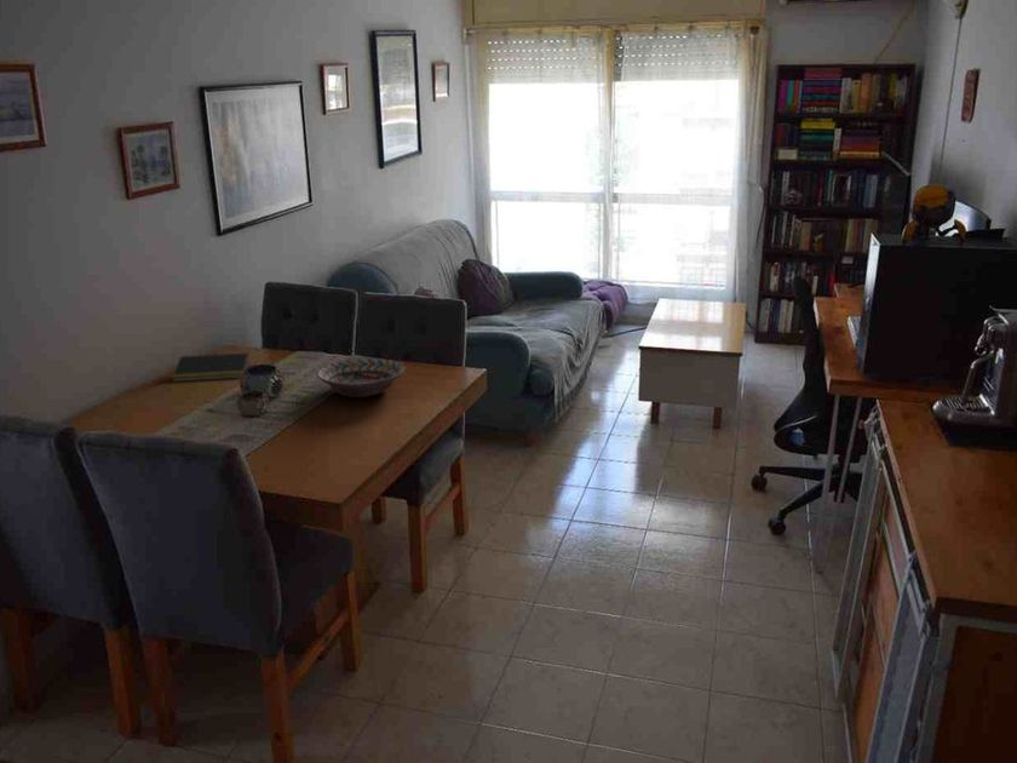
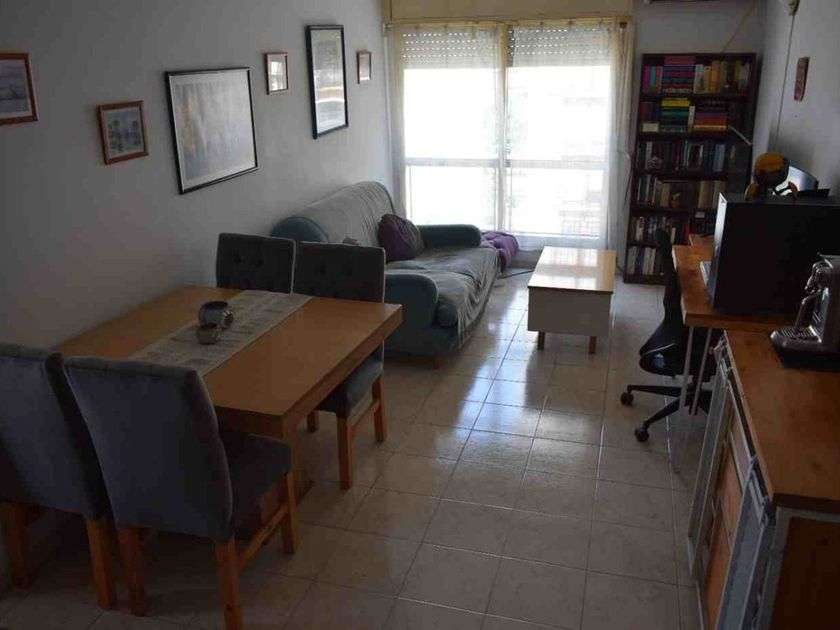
- notepad (211, 367)
- decorative bowl (361, 380)
